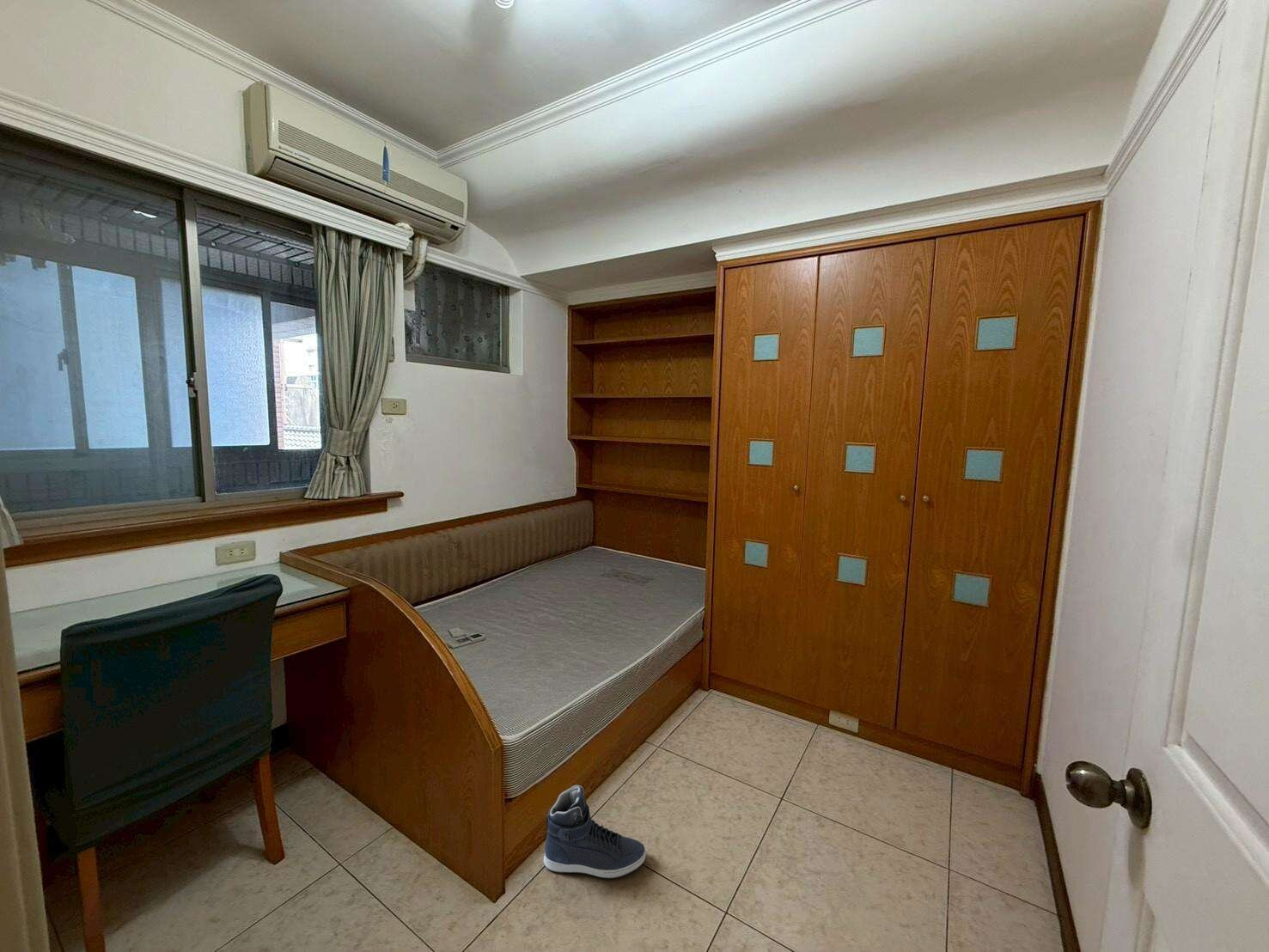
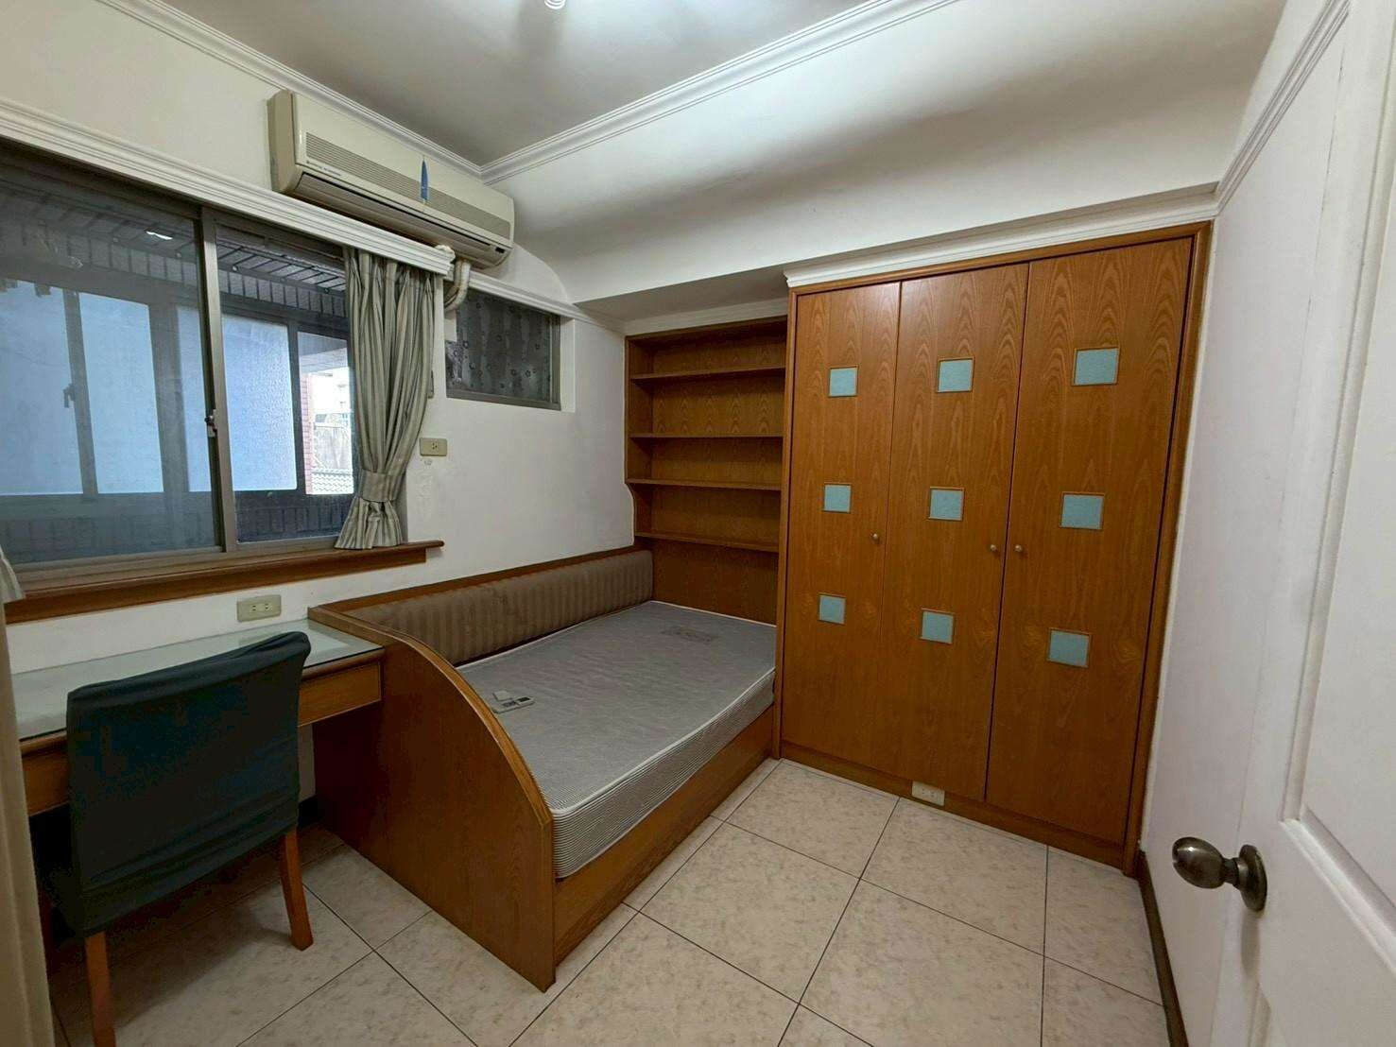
- sneaker (595, 827)
